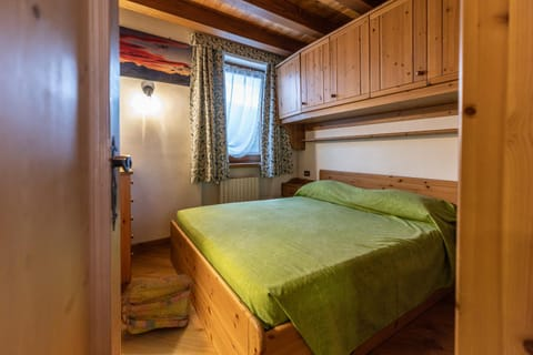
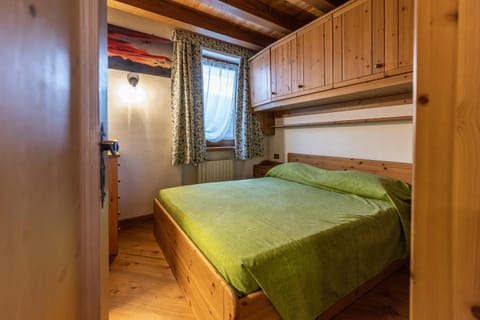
- backpack (155, 303)
